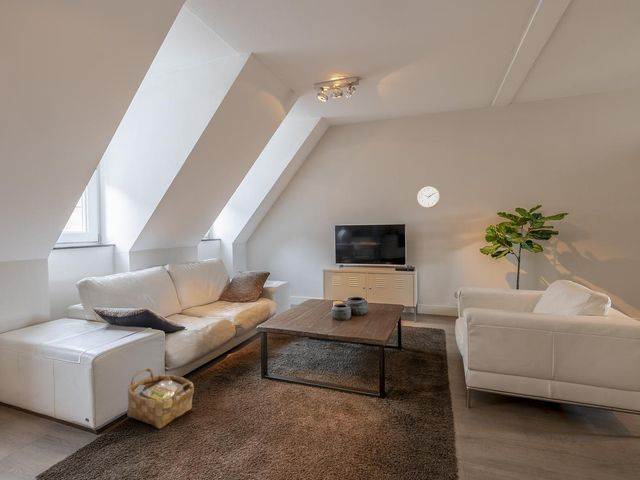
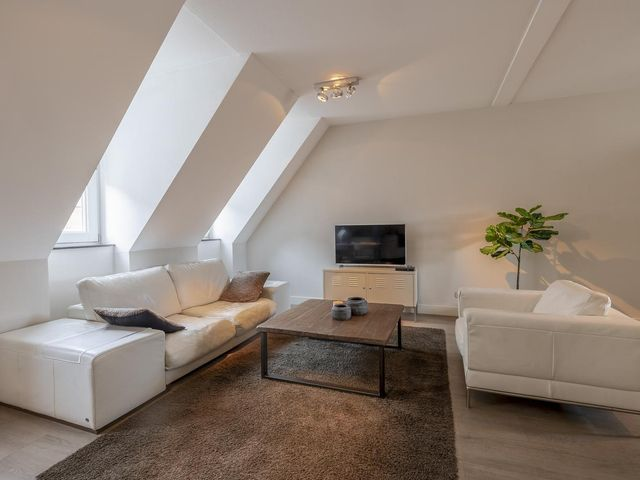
- woven basket (162, 393)
- wall clock (428, 197)
